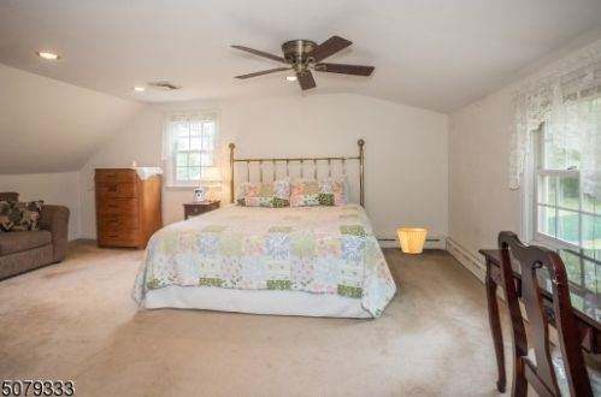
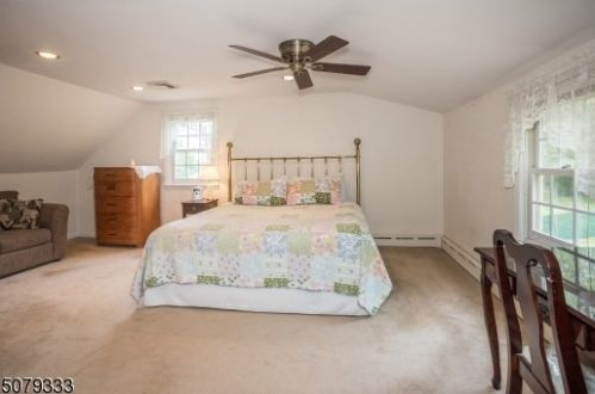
- basket (412, 239)
